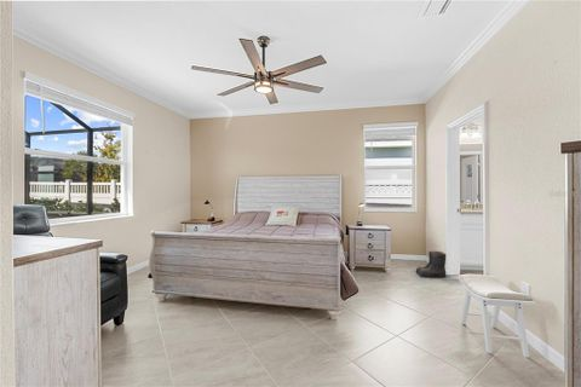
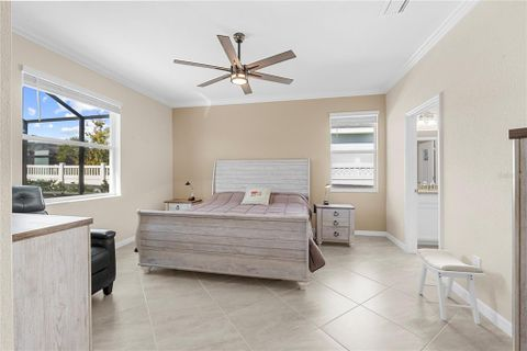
- boots (430, 262)
